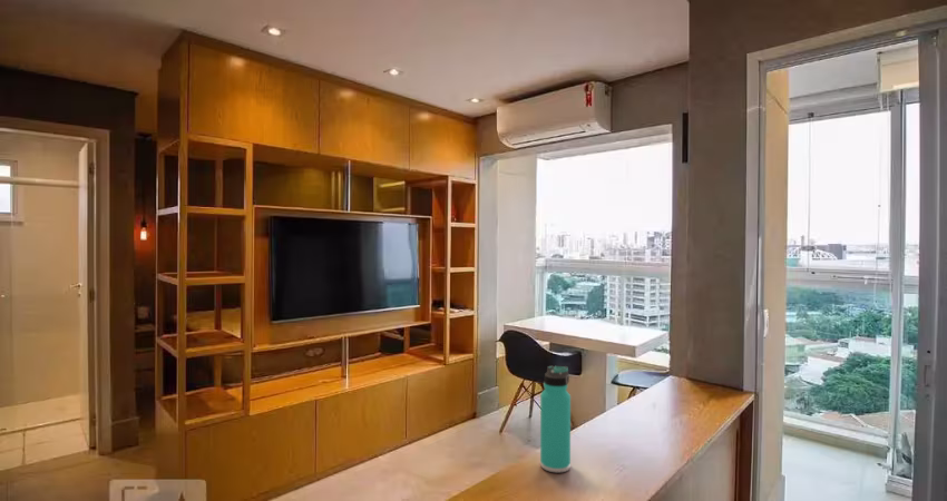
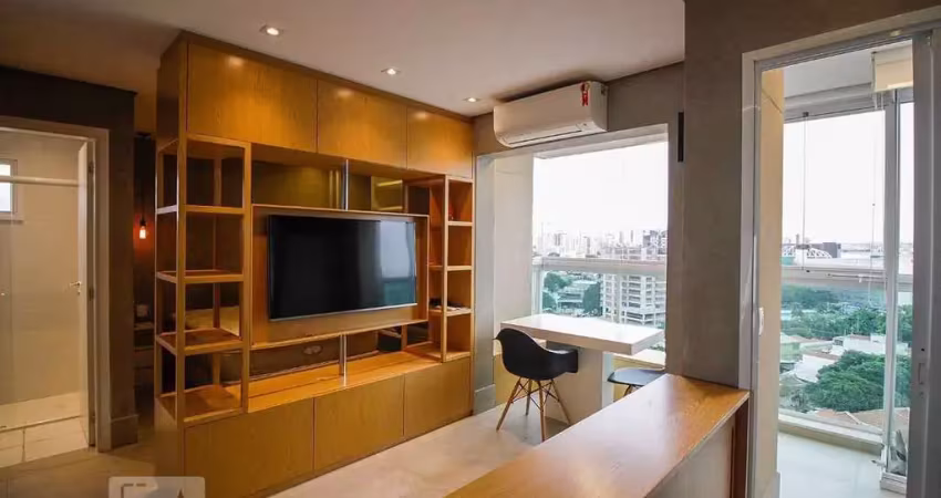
- thermos bottle (555, 415)
